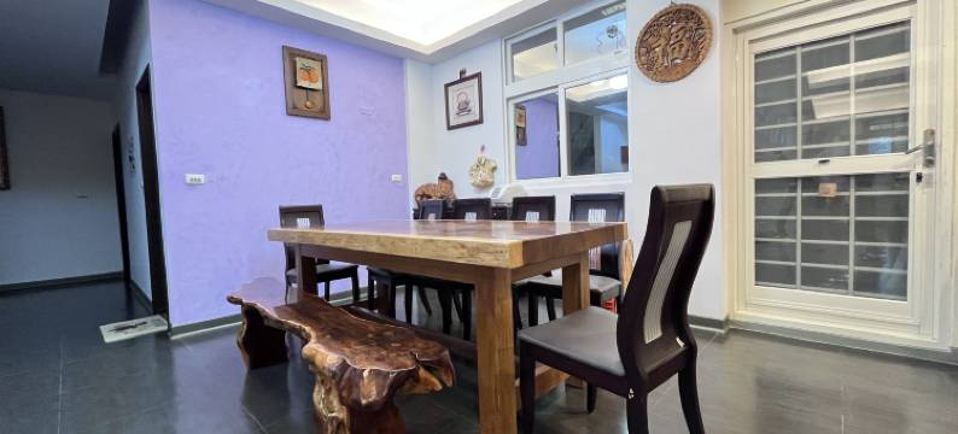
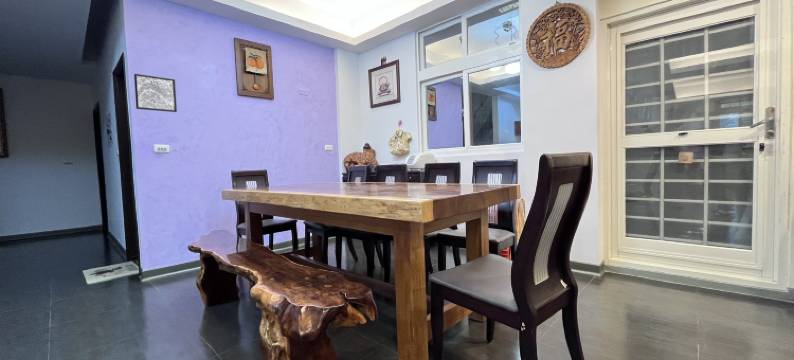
+ wall art (156, 93)
